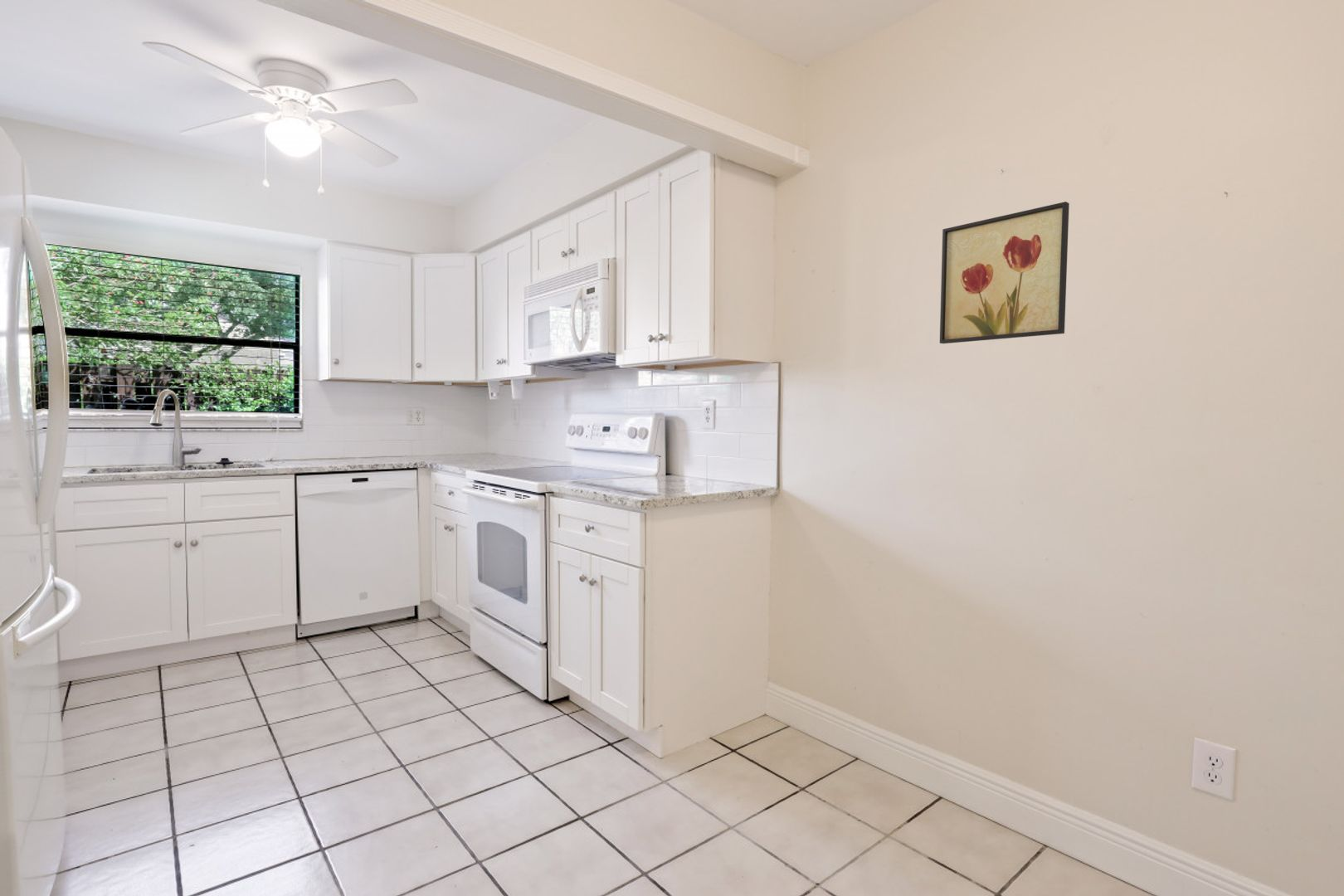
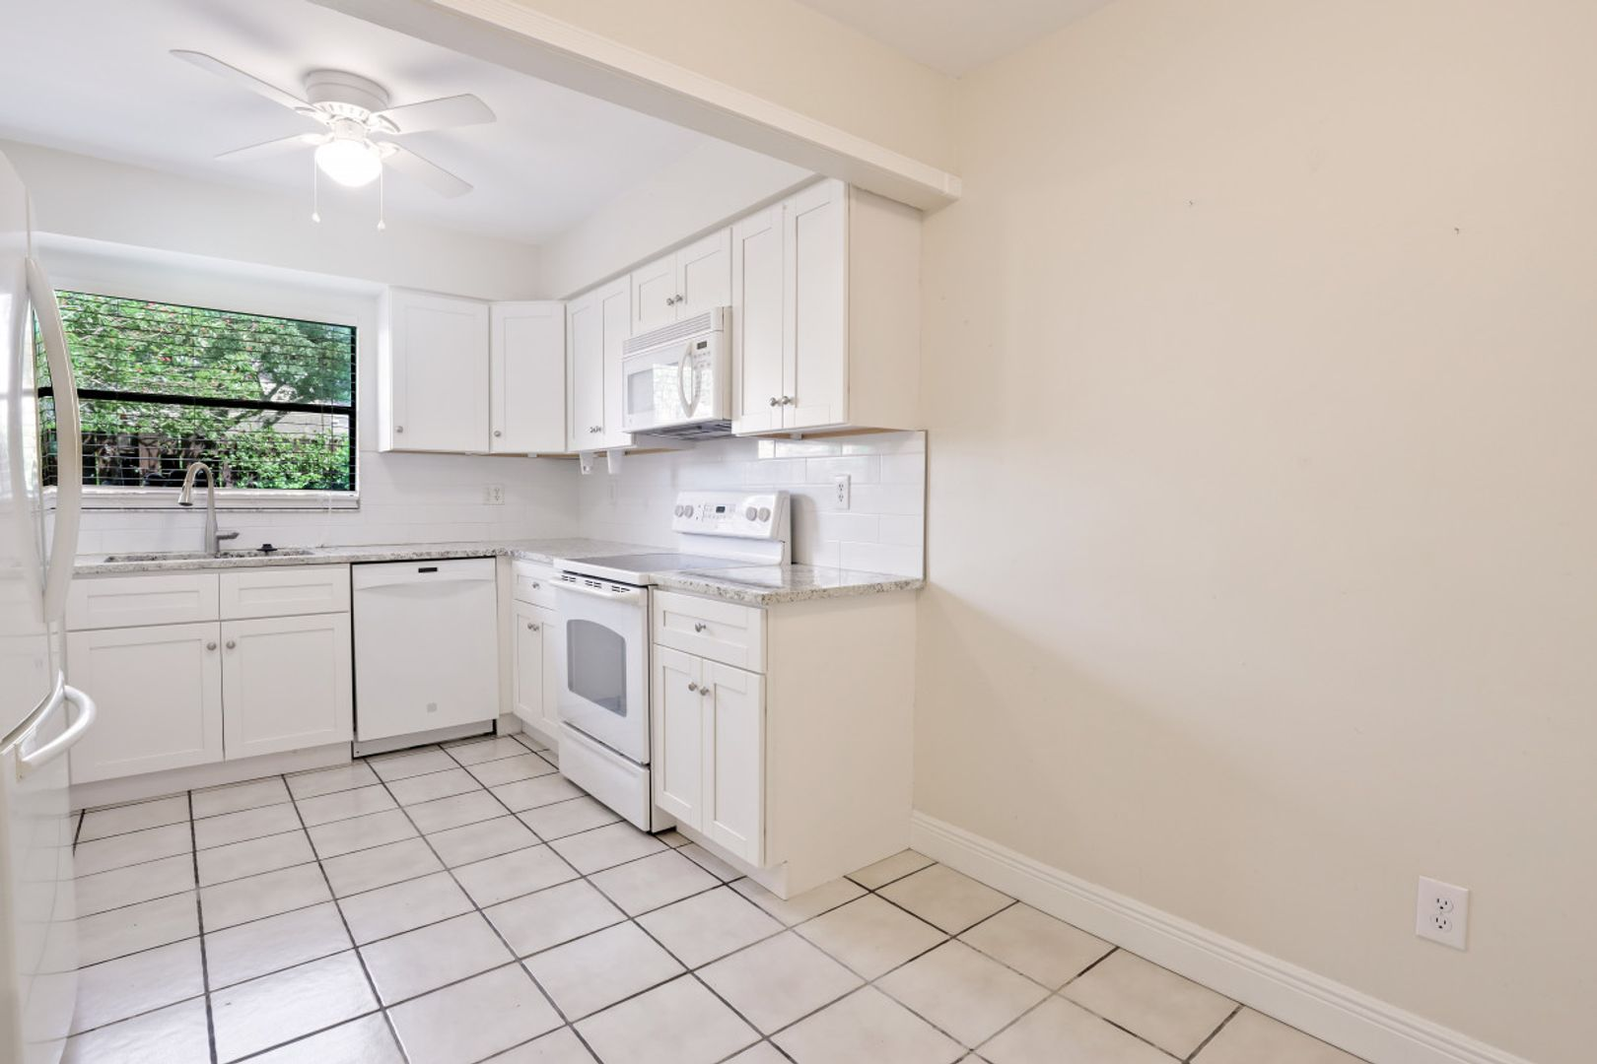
- wall art (1001, 278)
